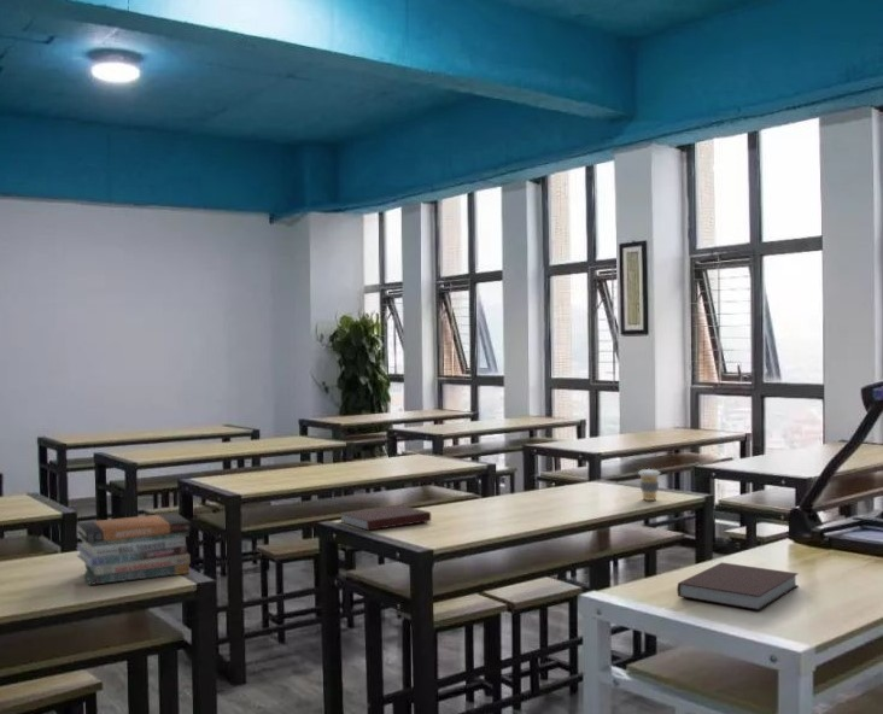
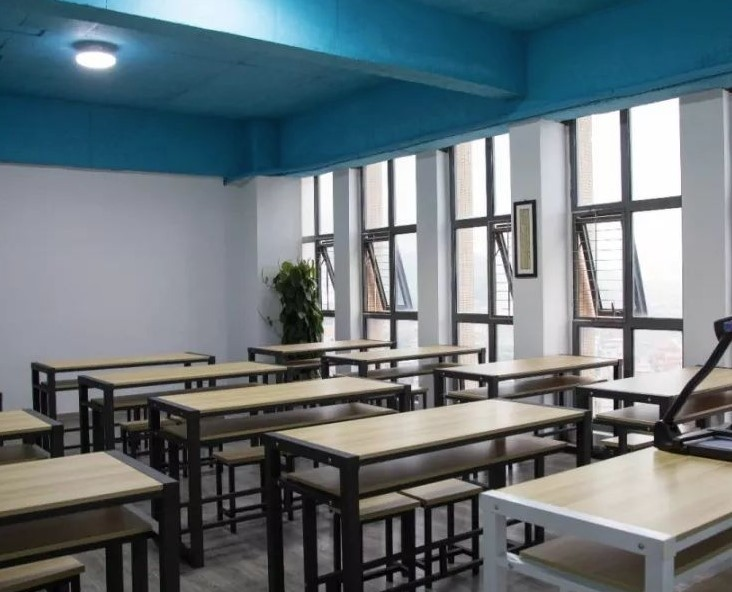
- coffee cup (649, 485)
- notebook (738, 584)
- notebook (385, 516)
- book stack (134, 548)
